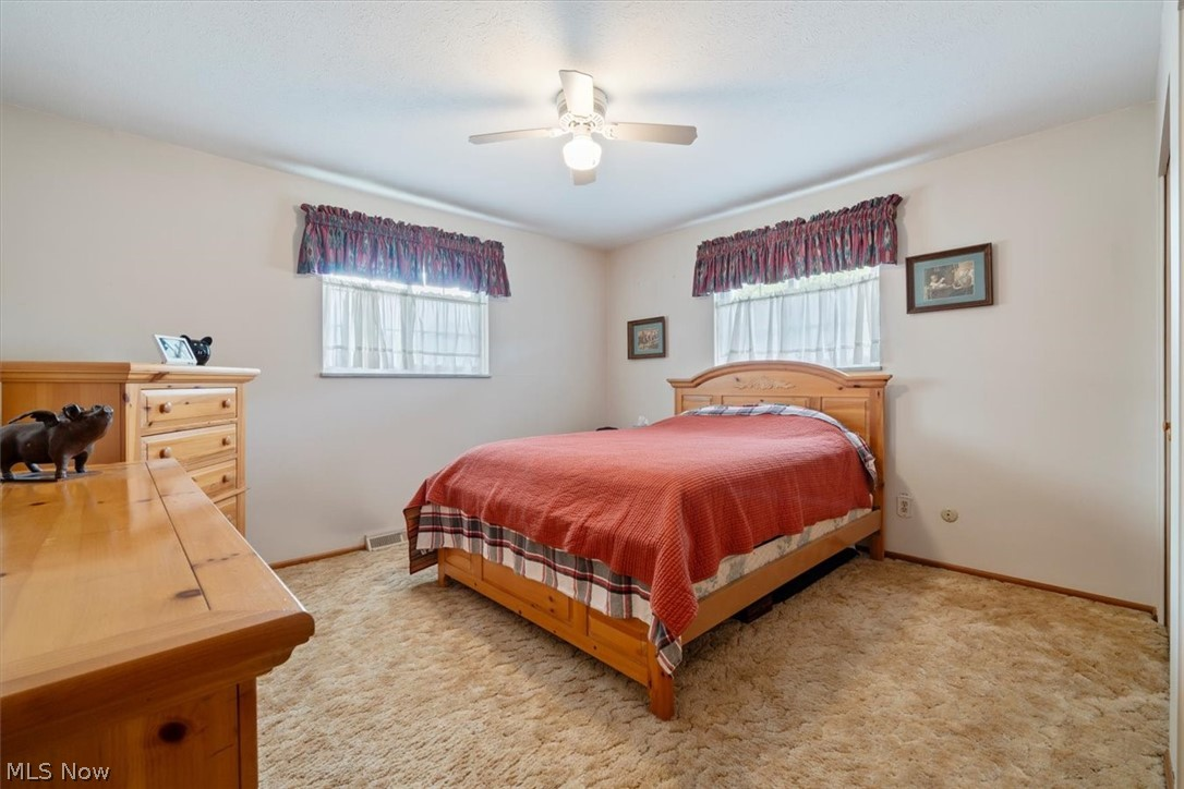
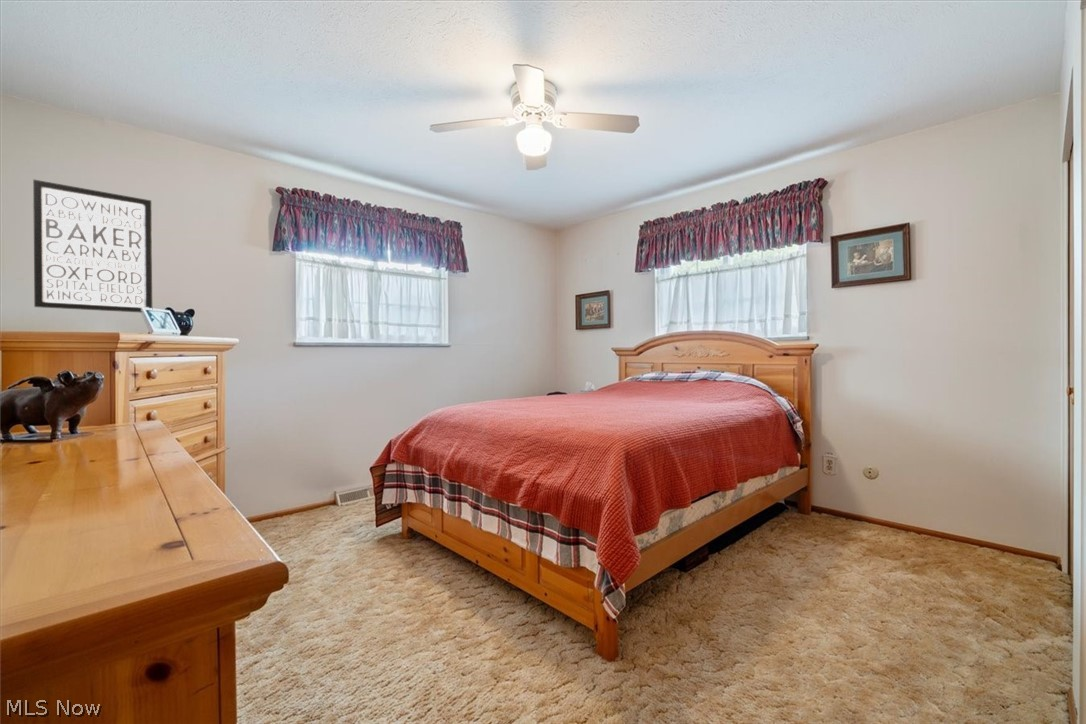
+ wall art (96, 250)
